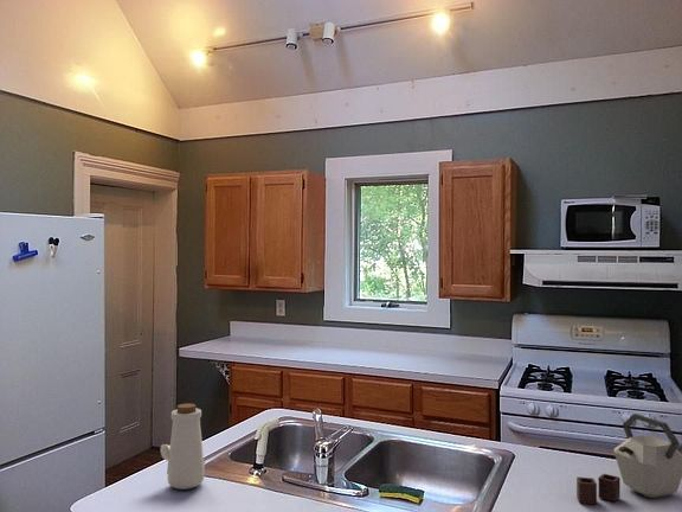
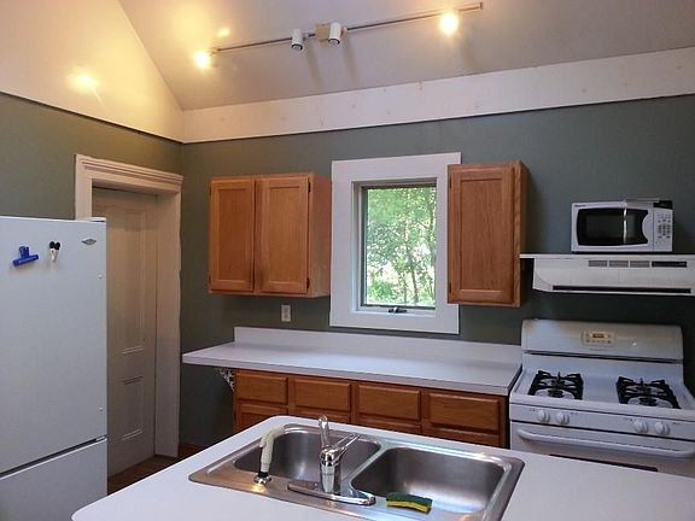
- bottle (182, 443)
- kettle (625, 457)
